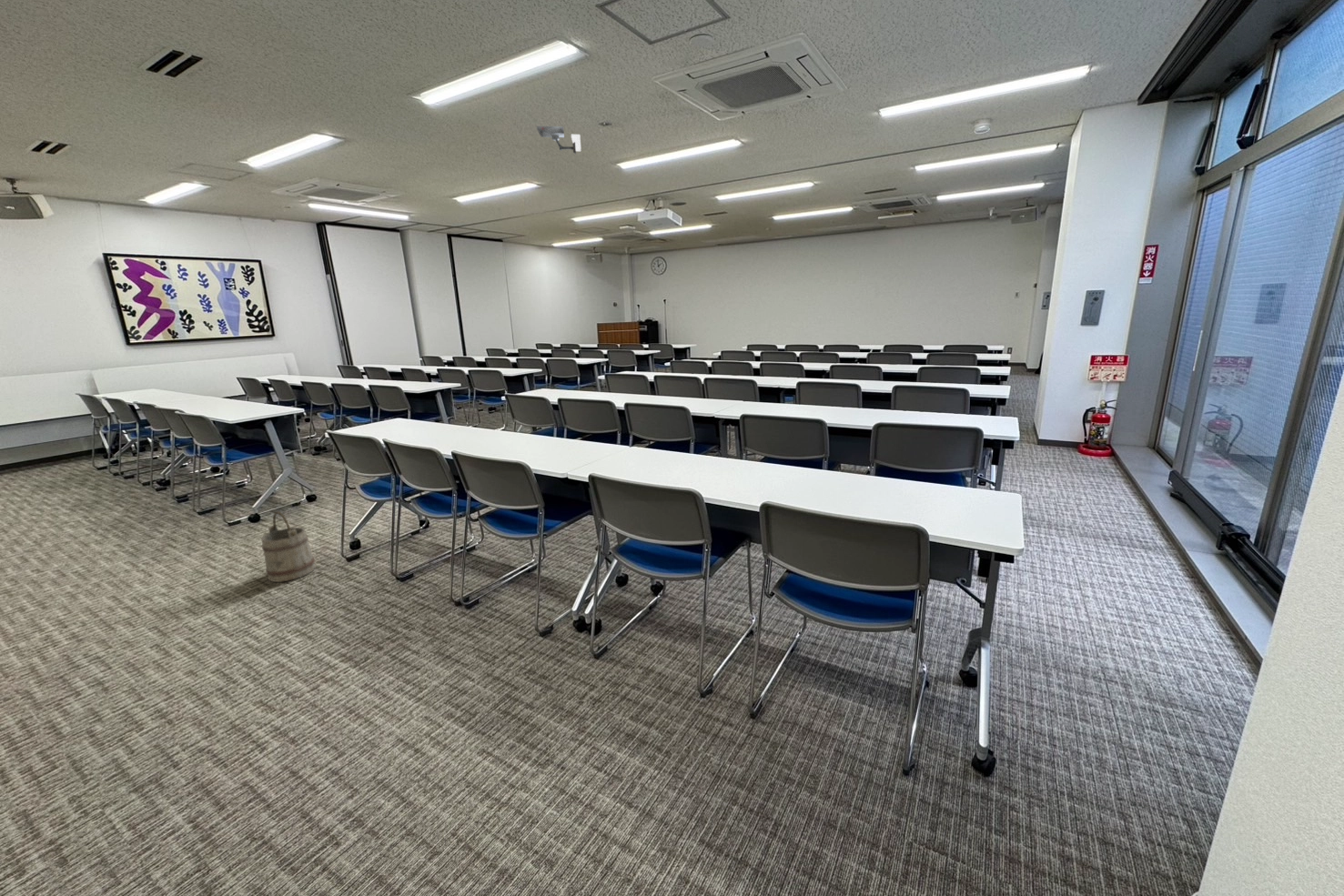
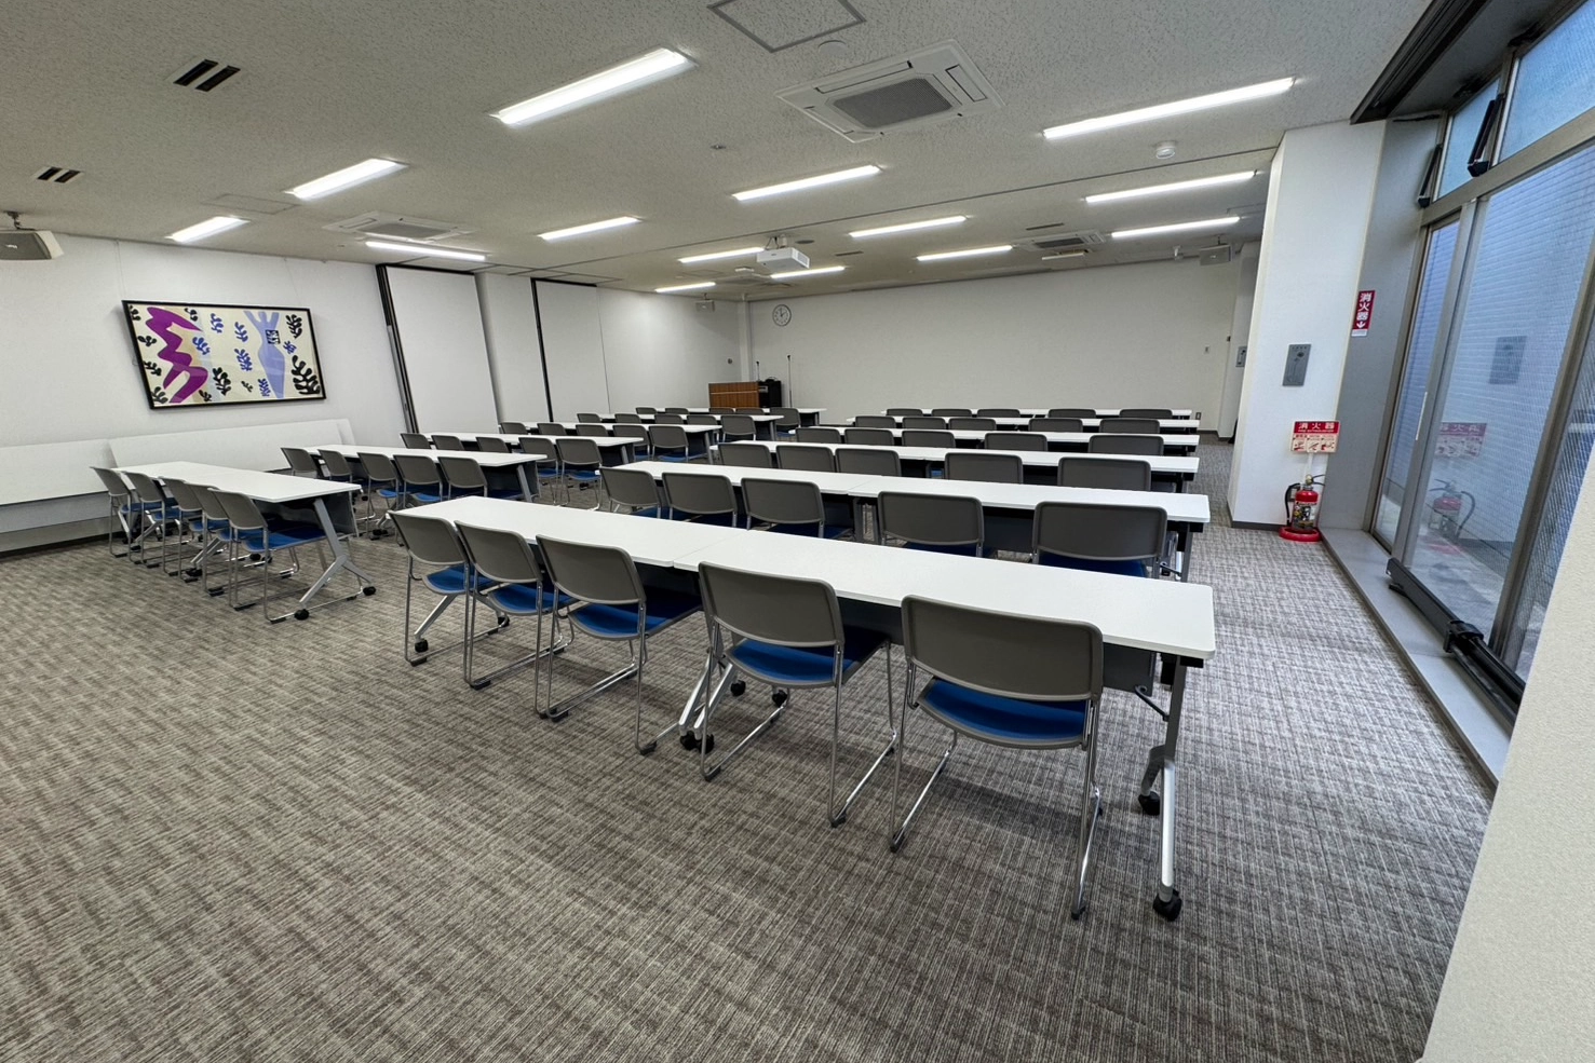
- bucket (285, 542)
- security camera (559, 143)
